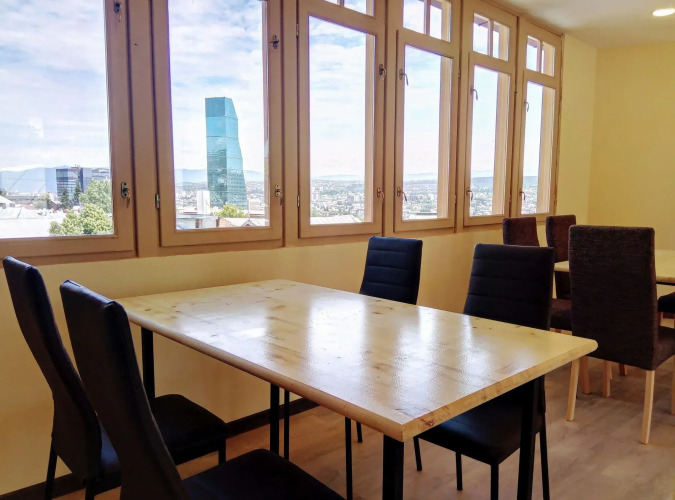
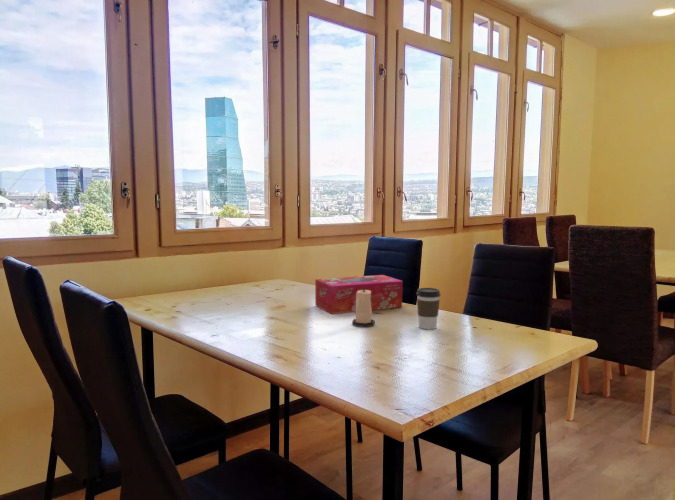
+ tissue box (356, 292)
+ candle (363, 305)
+ coffee cup (428, 308)
